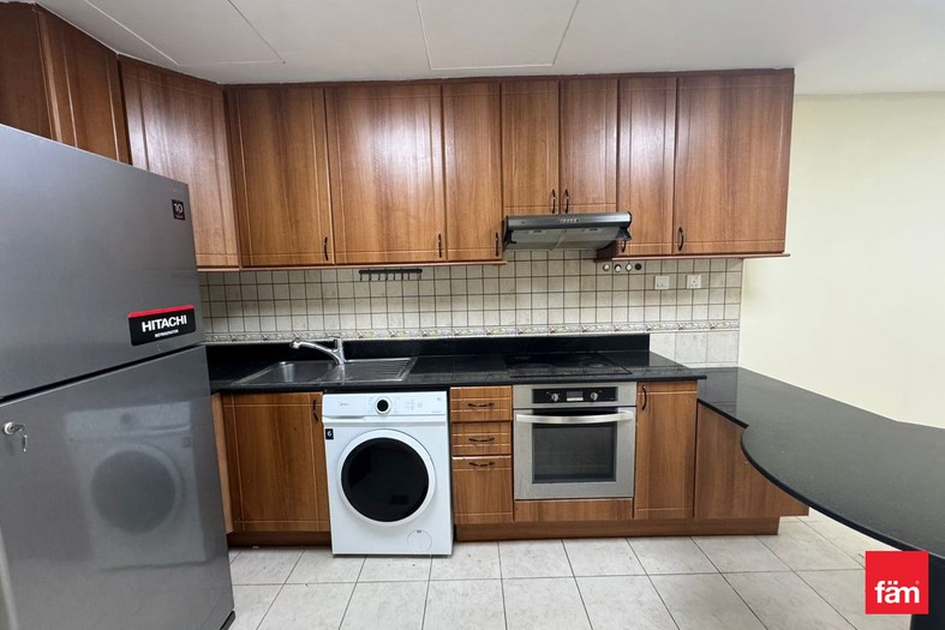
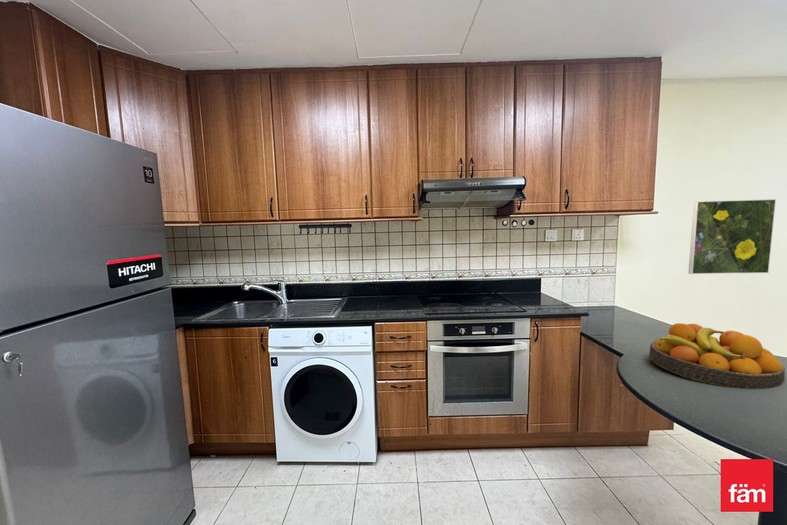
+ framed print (731, 237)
+ fruit bowl (711, 347)
